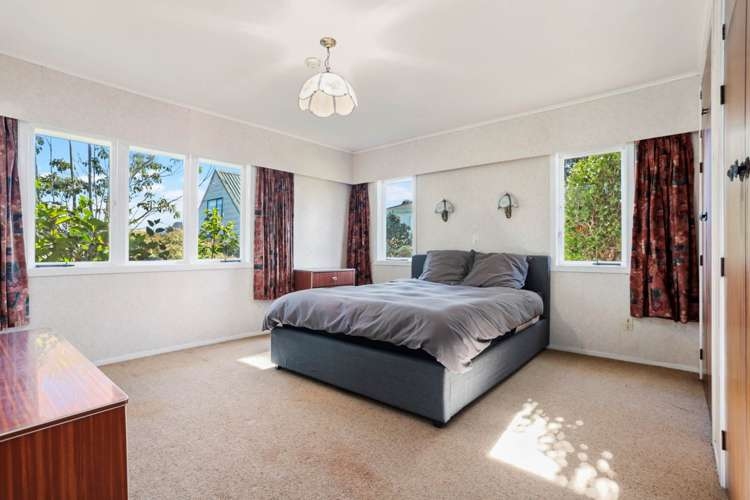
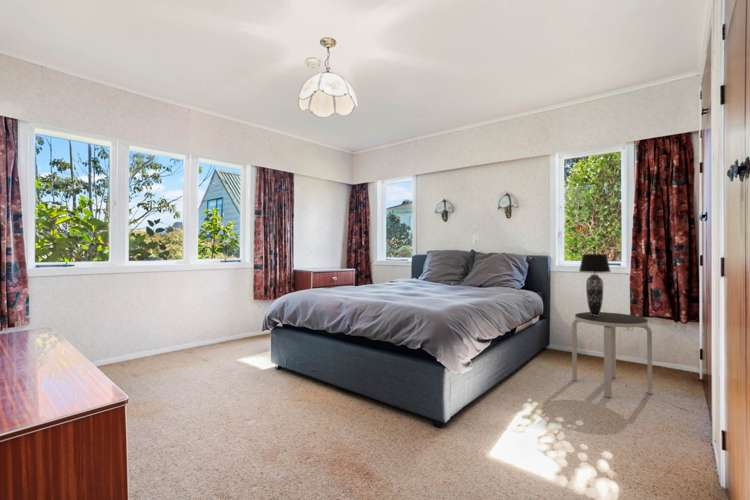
+ side table (610, 351)
+ table lamp (594, 284)
